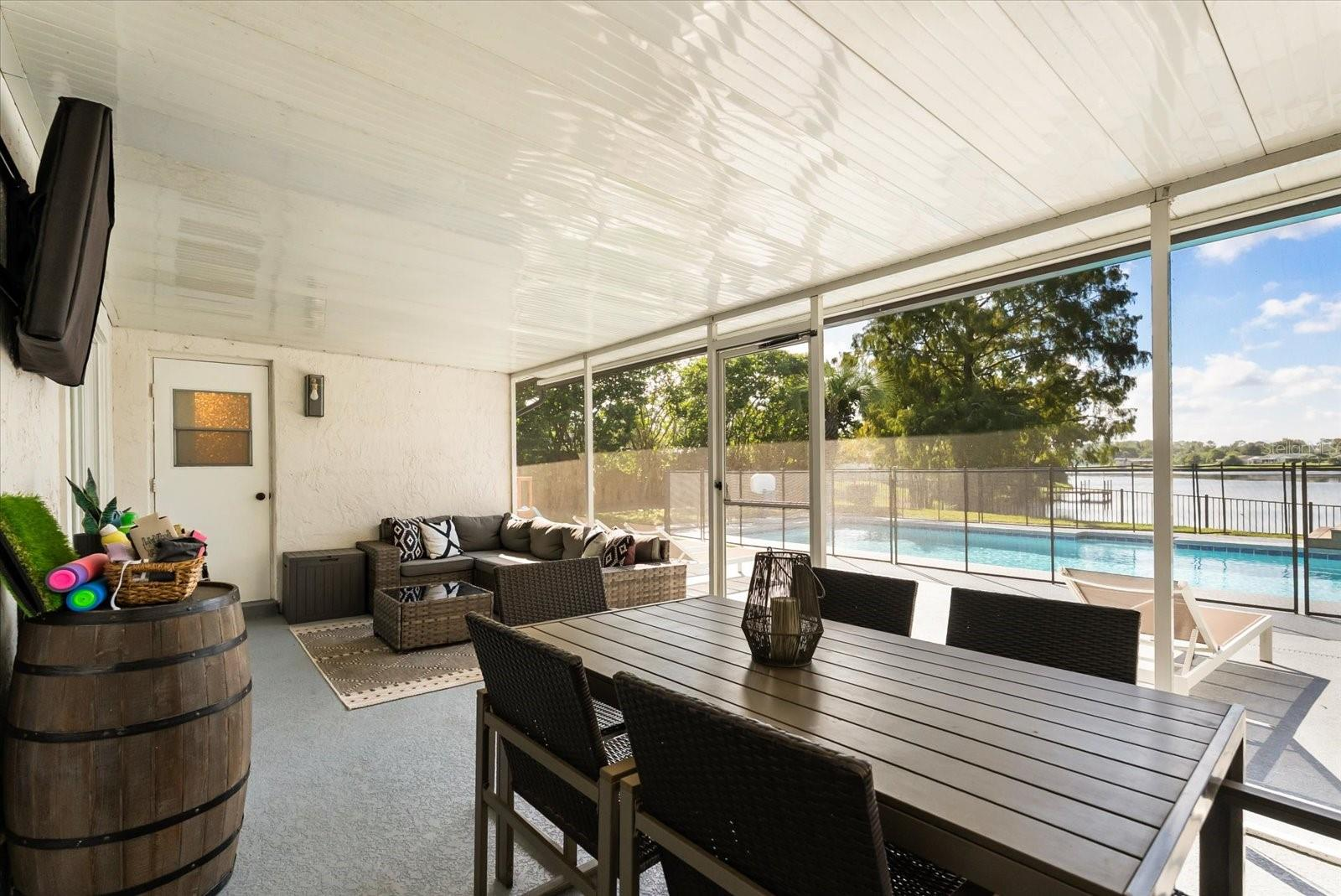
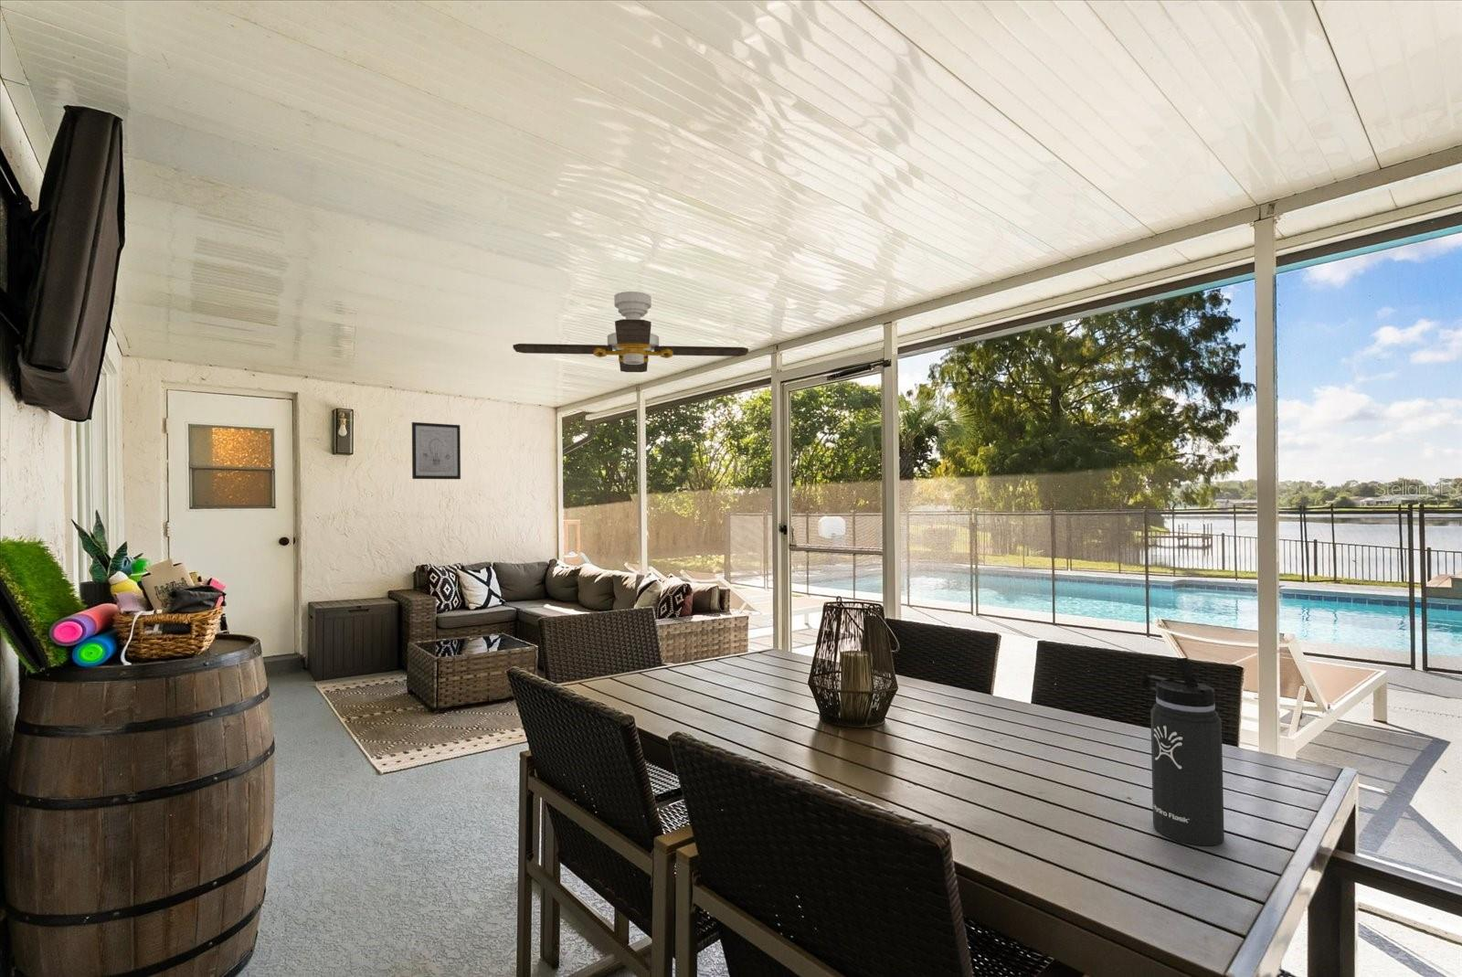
+ thermos bottle (1179, 743)
+ wall art (436, 450)
+ ceiling fan (632, 329)
